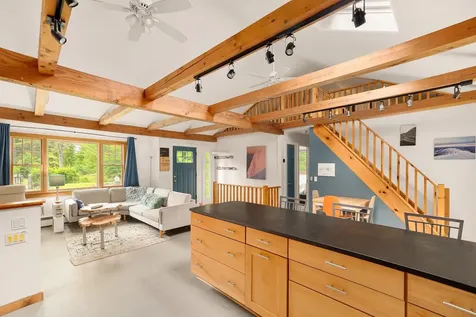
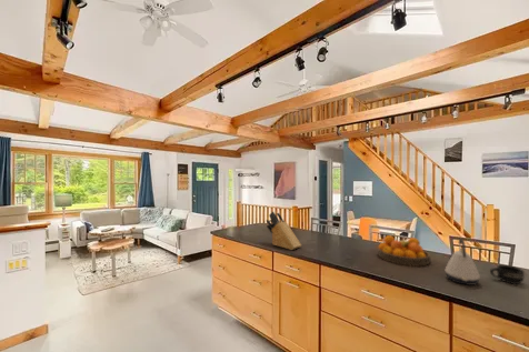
+ kettle (461, 259)
+ mug (506, 273)
+ fruit bowl (402, 248)
+ knife block (282, 229)
